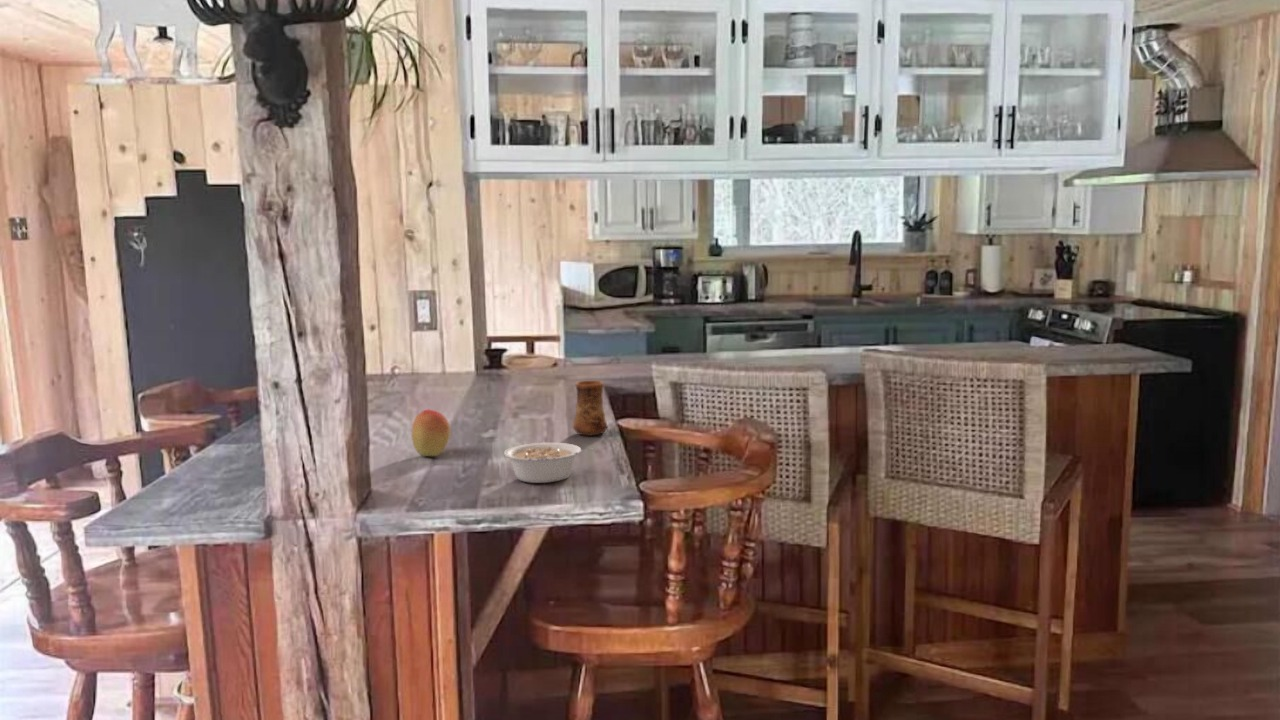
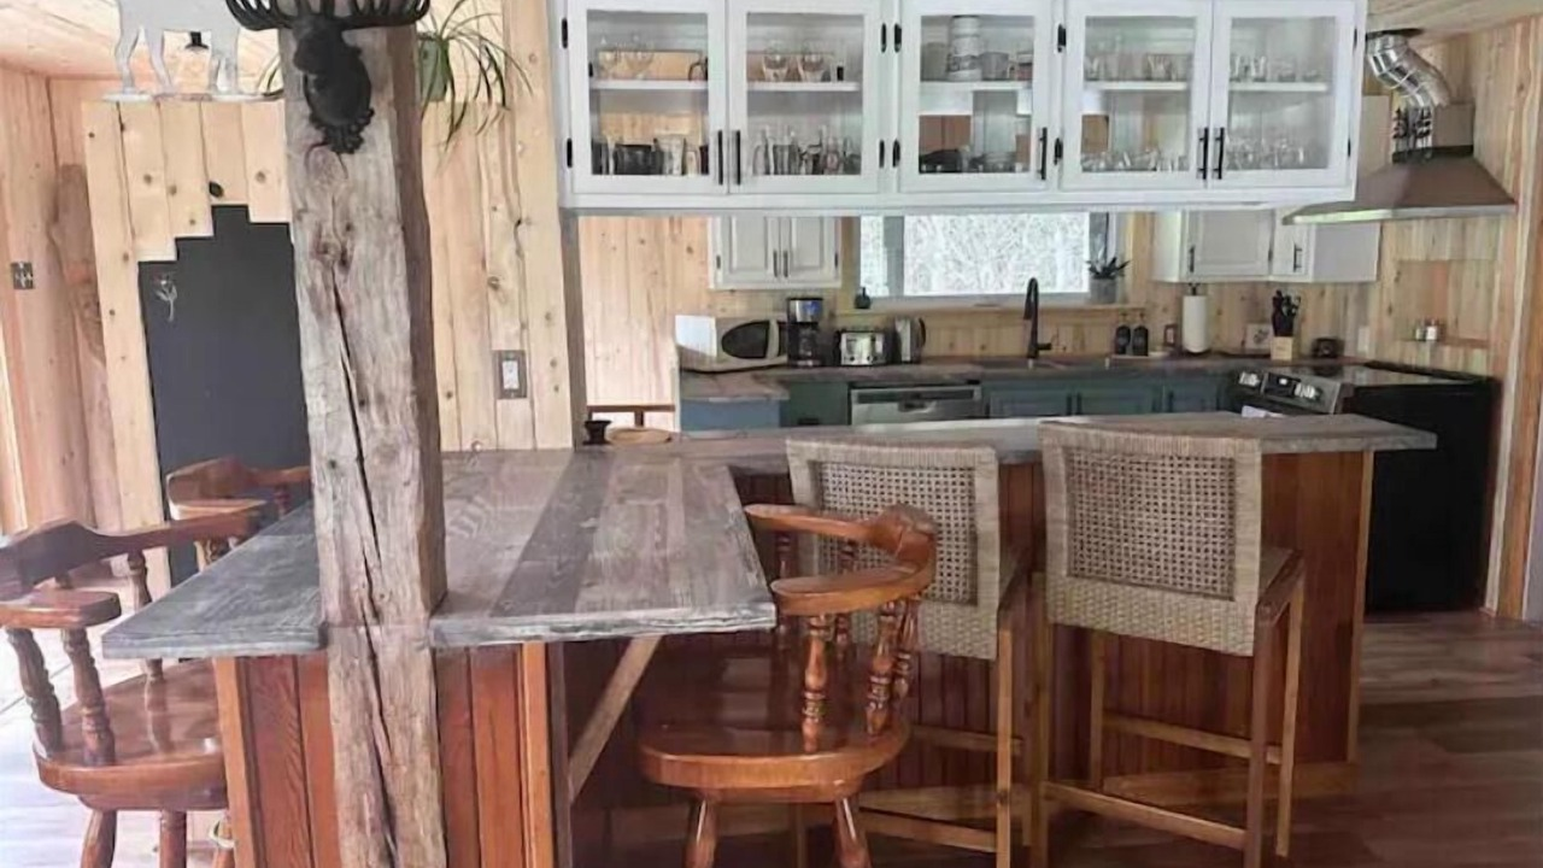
- fruit (430, 432)
- legume (546, 460)
- cup (589, 407)
